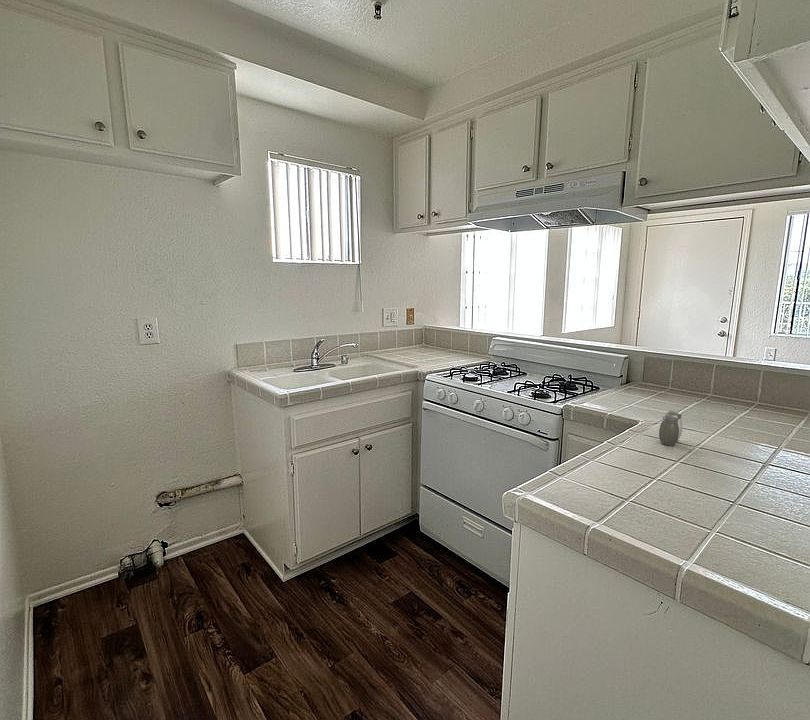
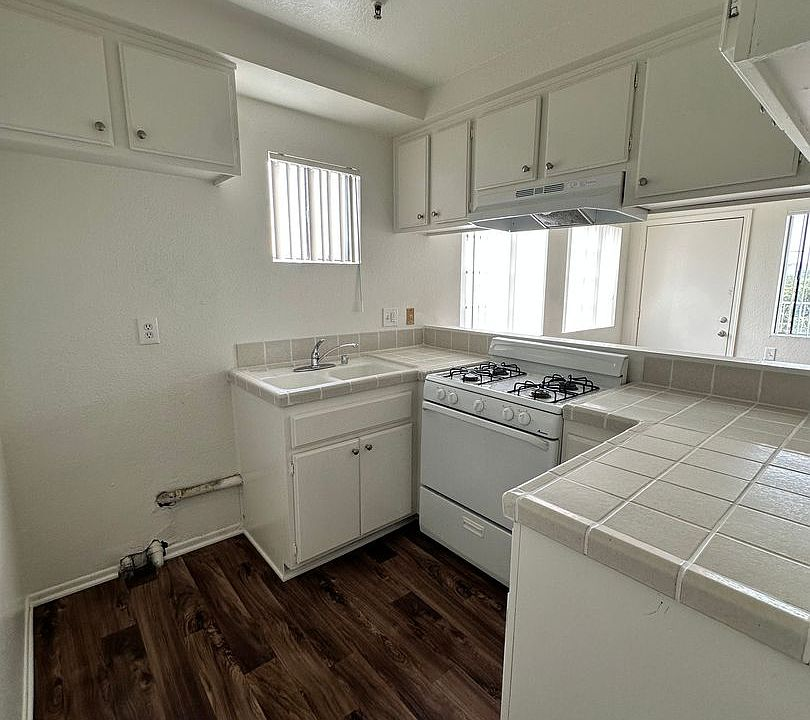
- salt and pepper shaker (671, 427)
